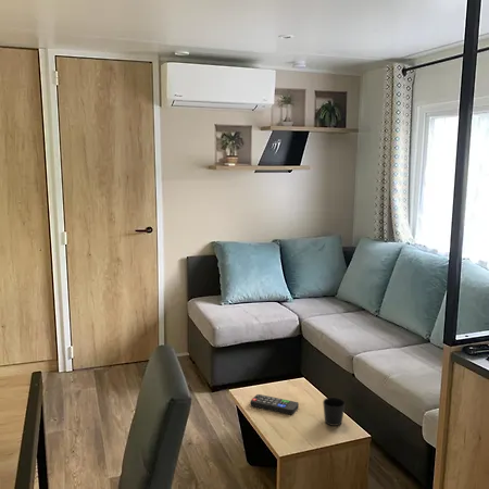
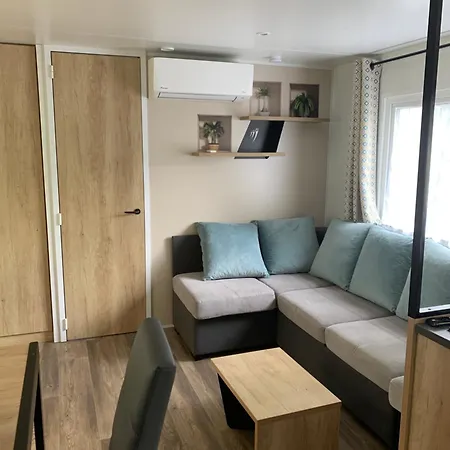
- remote control (274, 403)
- cup (331, 411)
